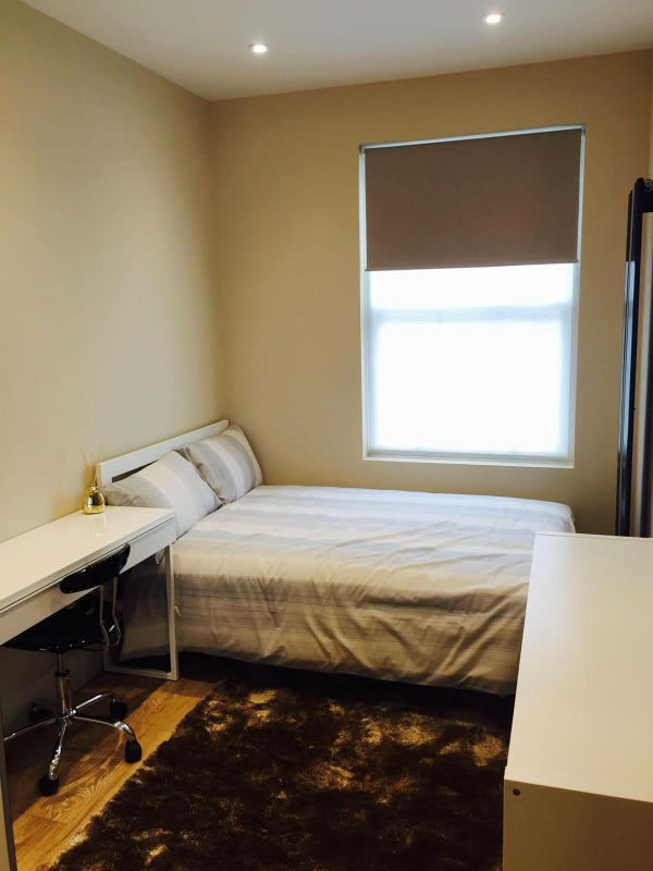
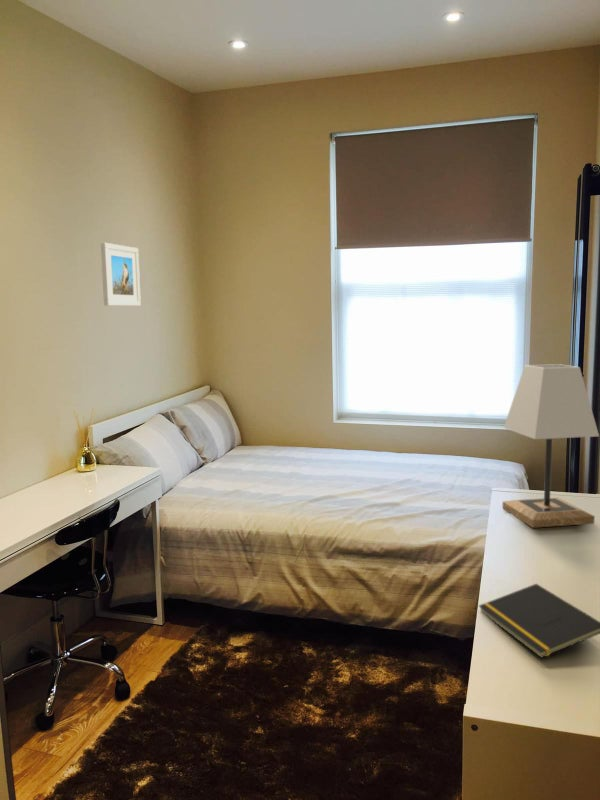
+ notepad (538, 617)
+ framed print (121, 275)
+ lamp (549, 442)
